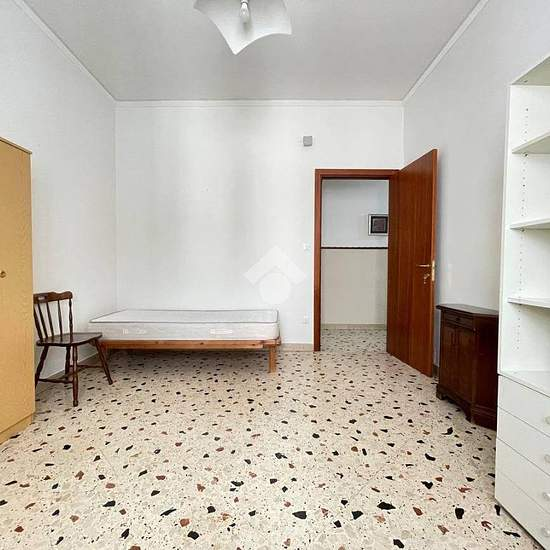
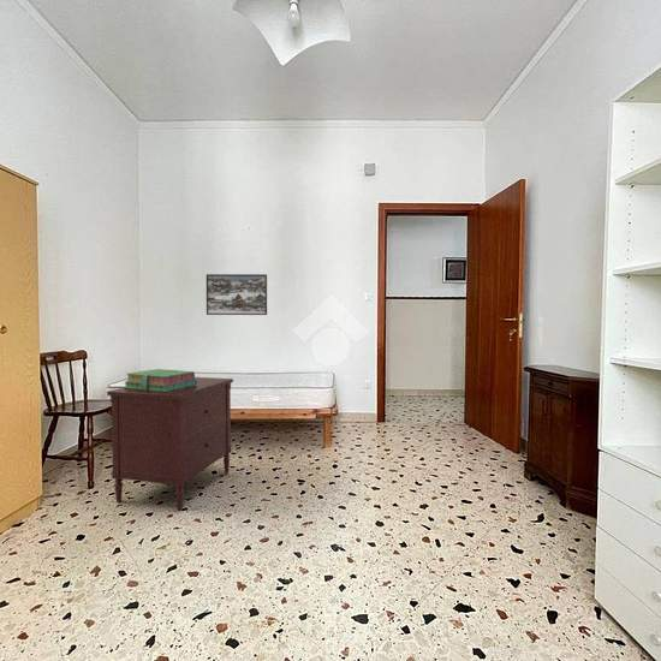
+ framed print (236, 294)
+ dresser (177, 435)
+ stack of books (161, 379)
